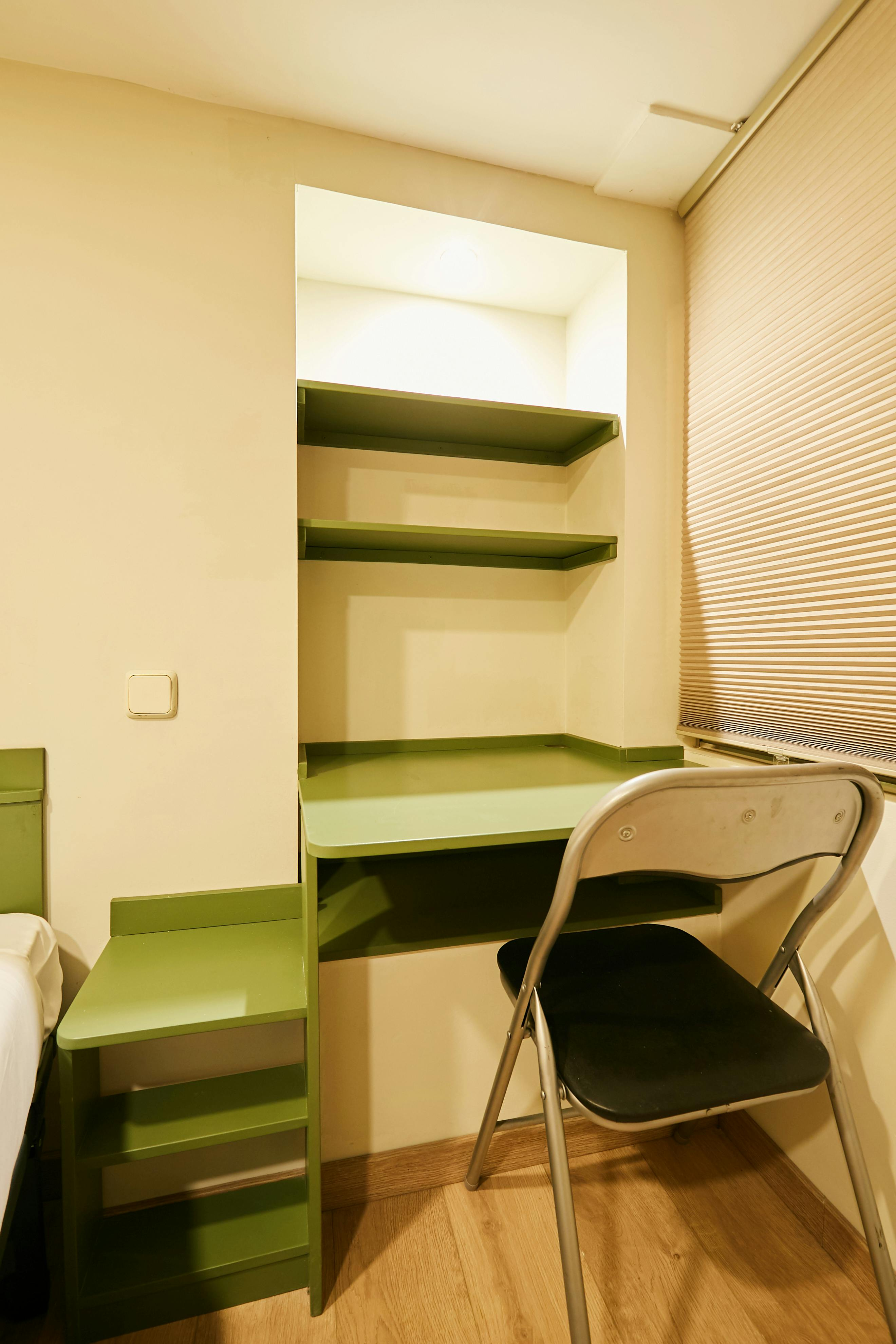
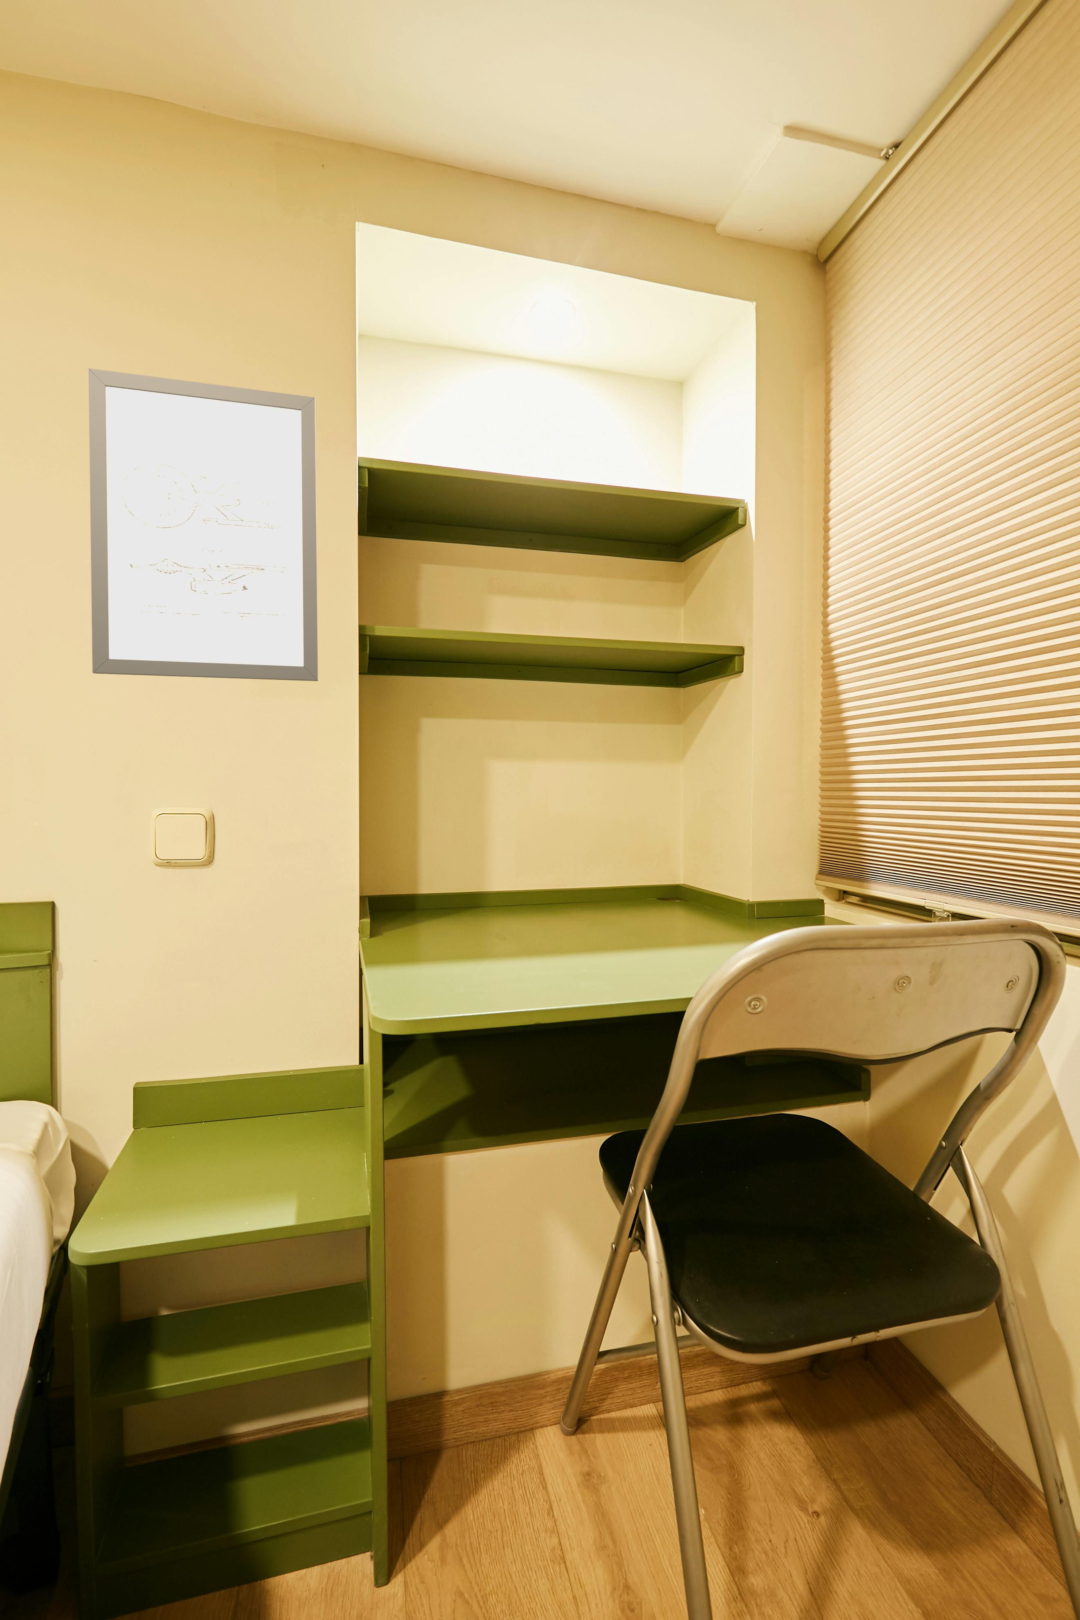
+ wall art (207, 532)
